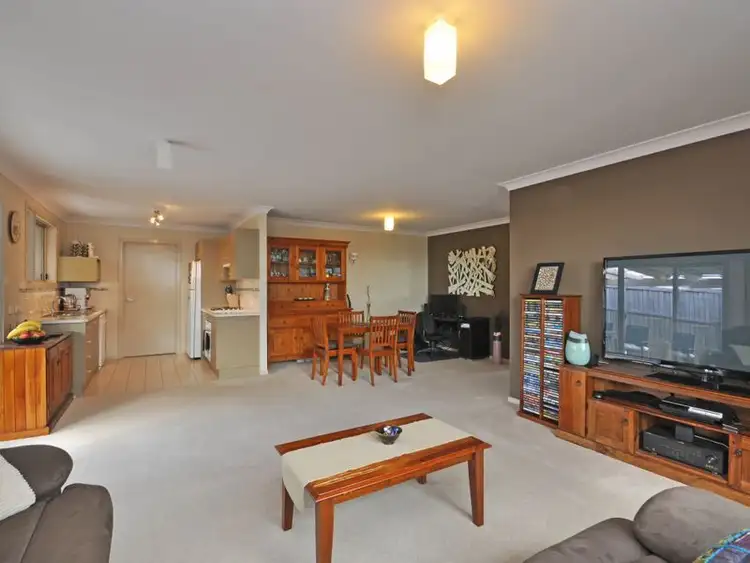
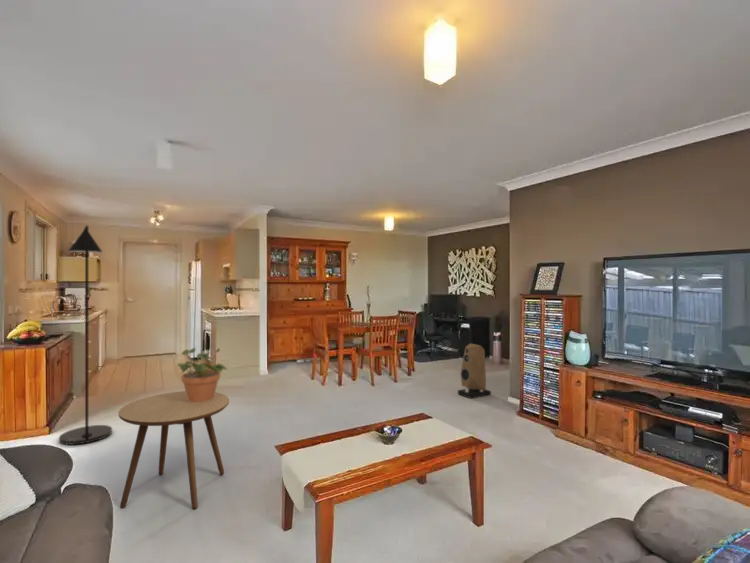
+ speaker (474, 369)
+ potted plant (202, 375)
+ side table (185, 444)
+ floor lamp (85, 331)
